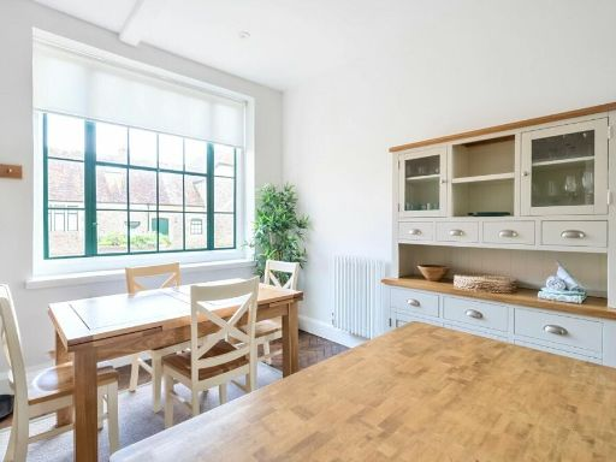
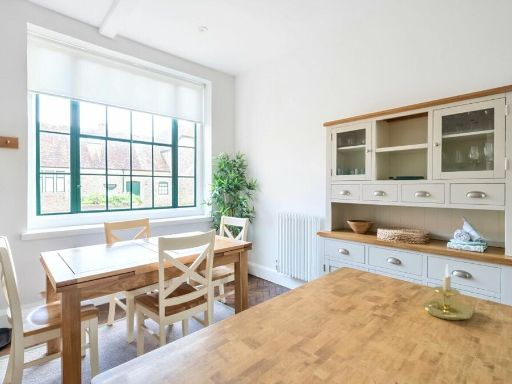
+ candle holder (444, 288)
